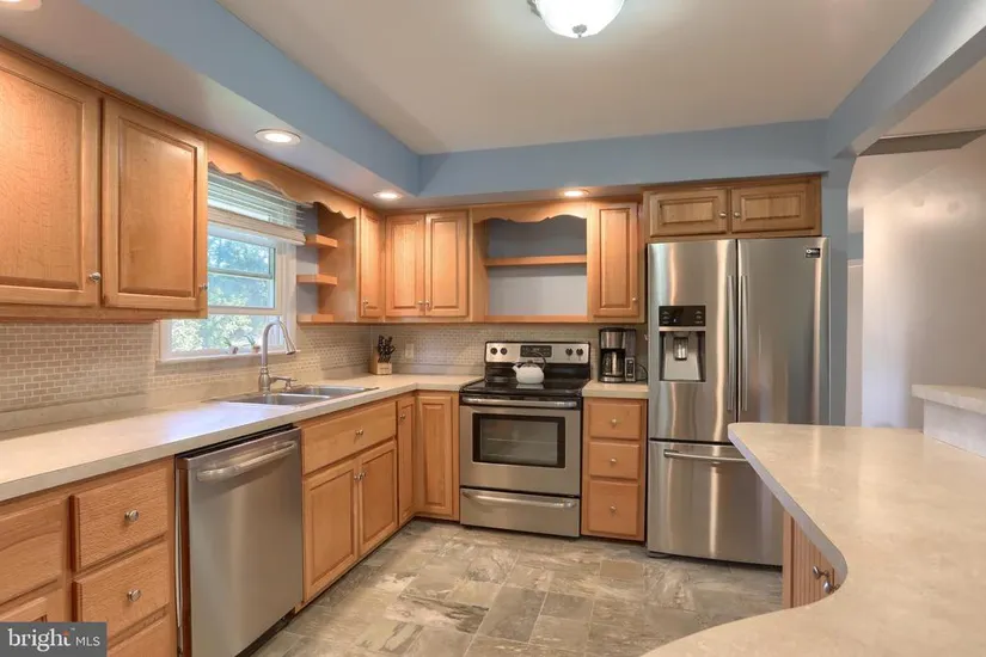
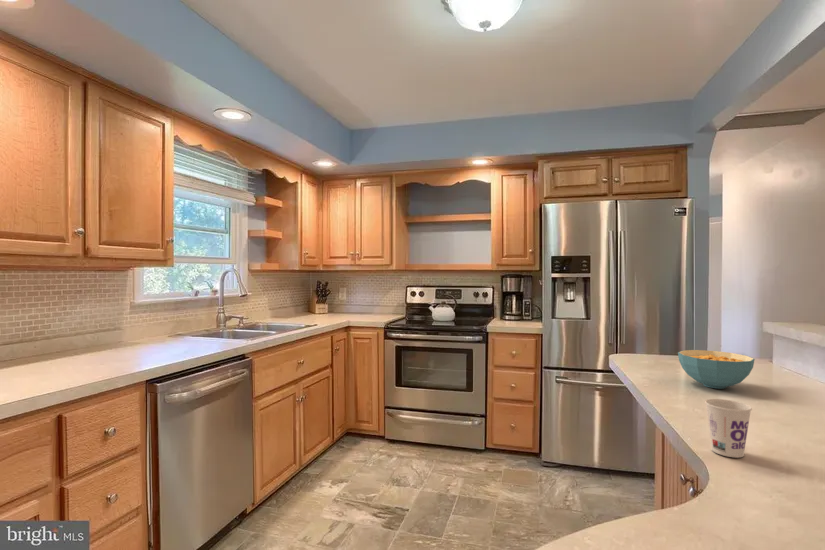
+ cup (727, 428)
+ cereal bowl (714, 370)
